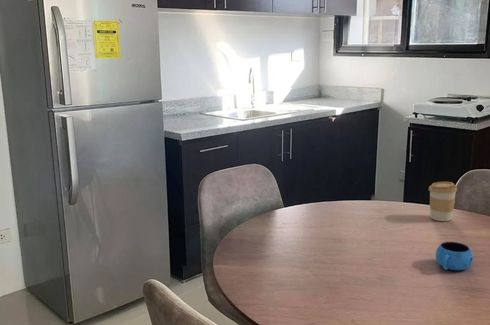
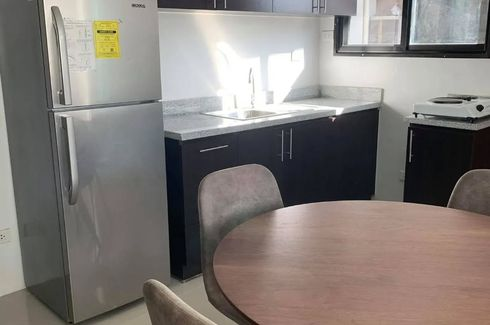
- mug (452, 257)
- coffee cup (441, 200)
